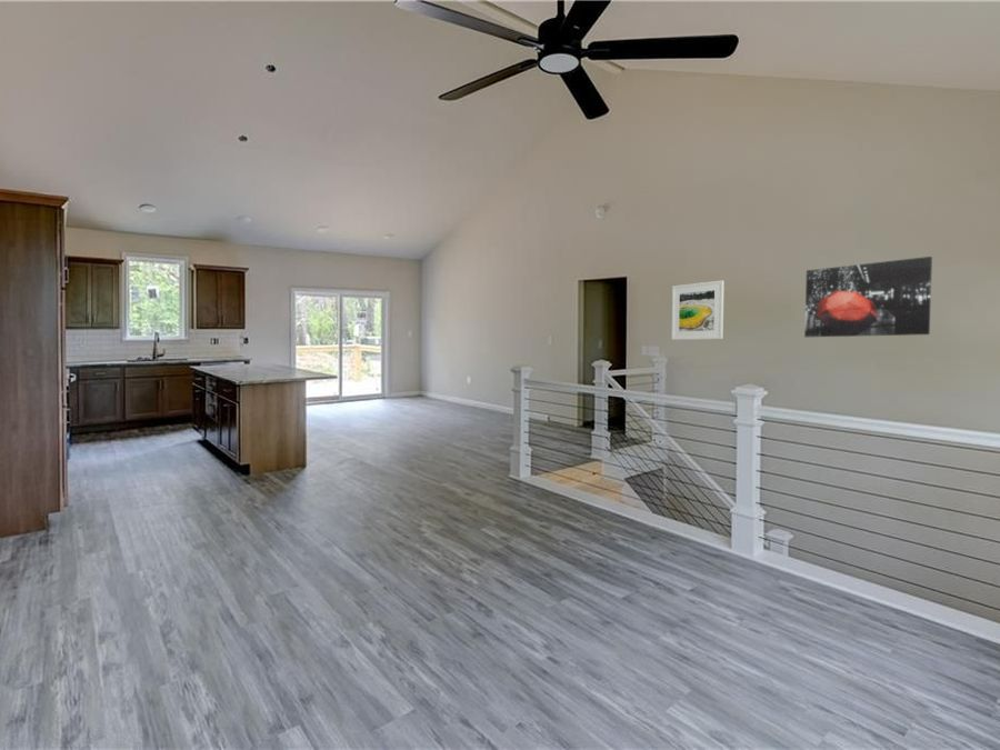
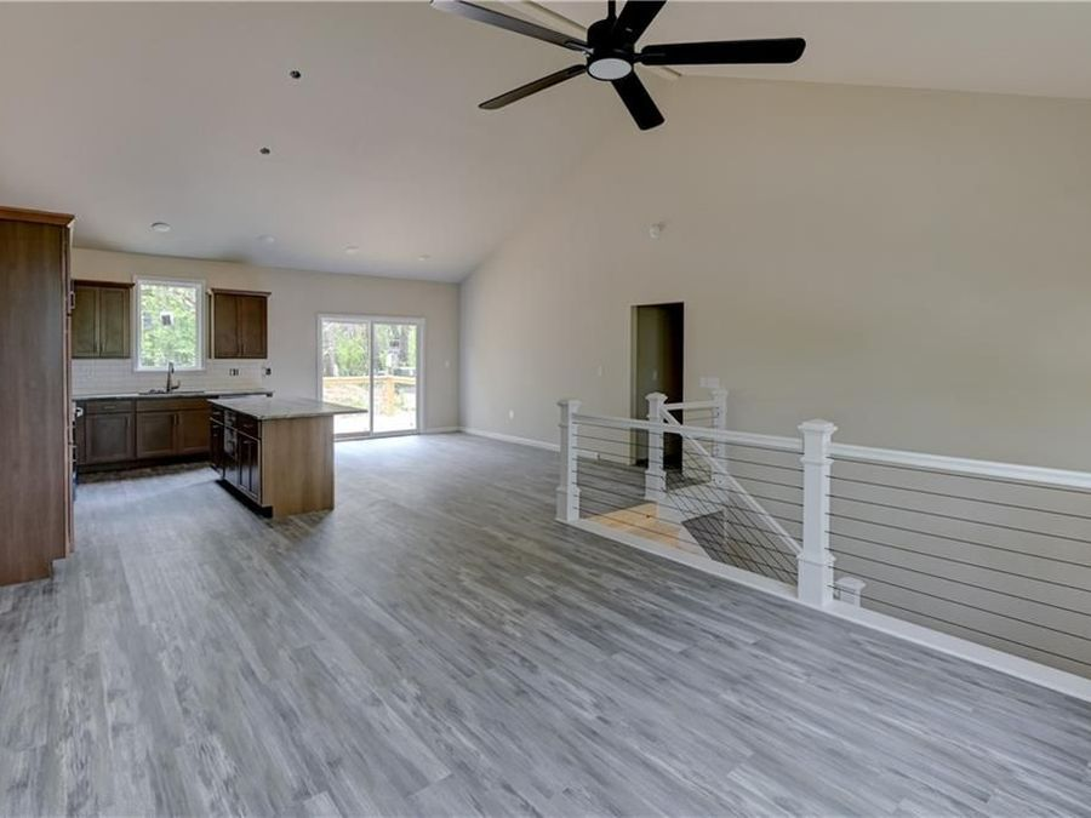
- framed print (696, 311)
- wall art (863, 300)
